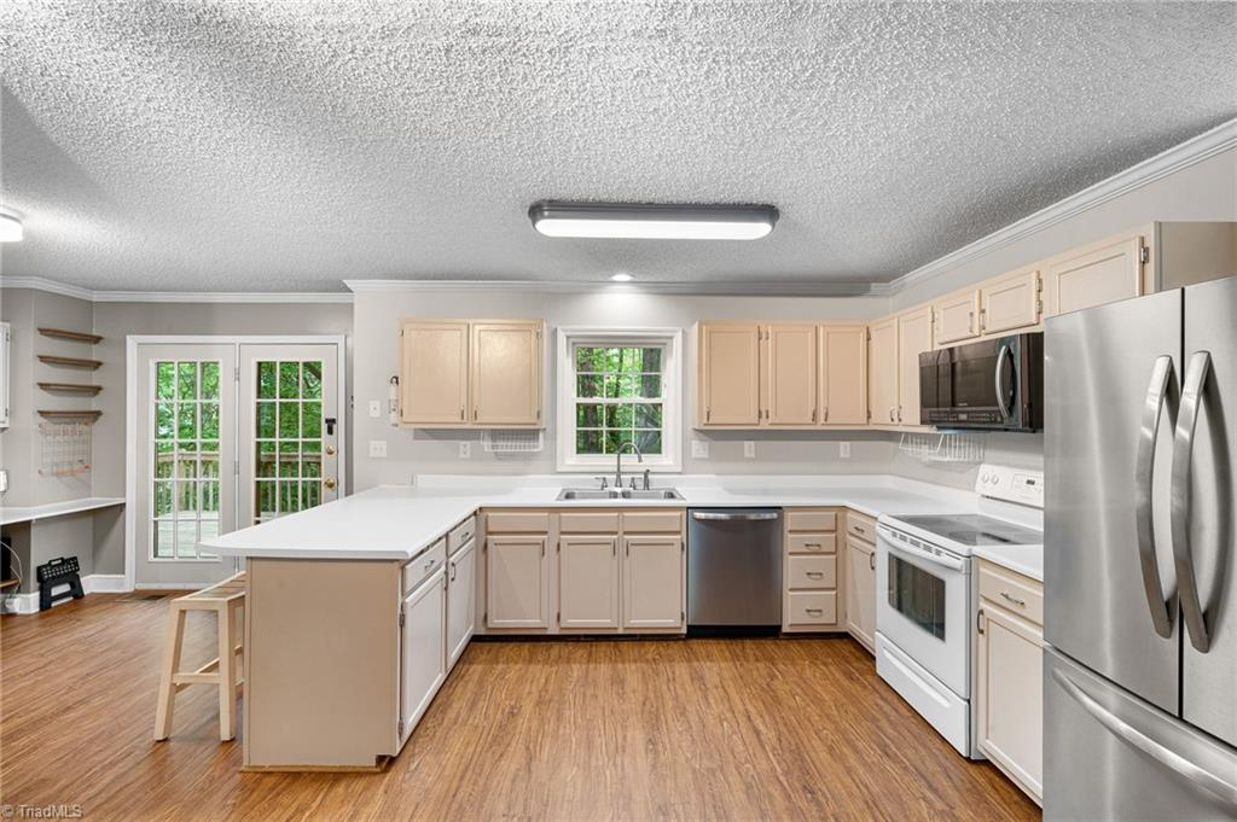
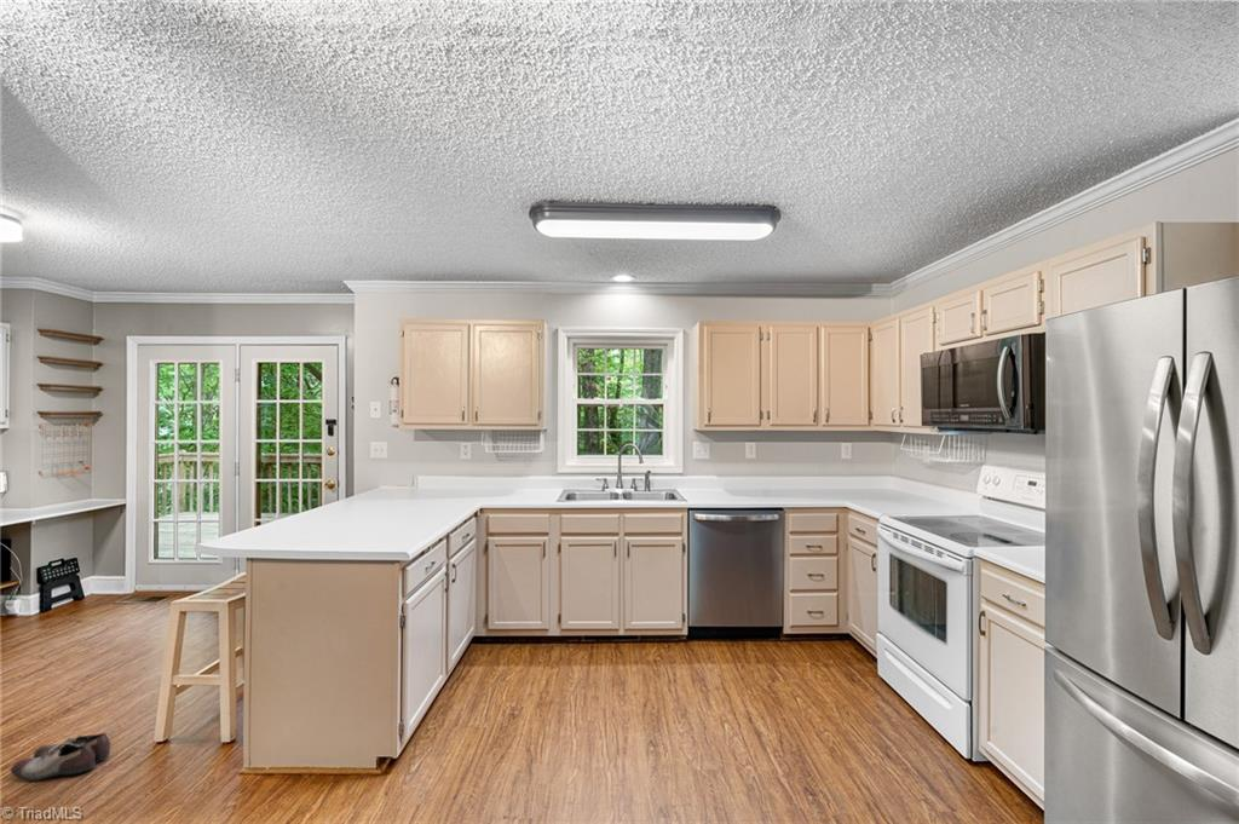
+ shoe (63, 753)
